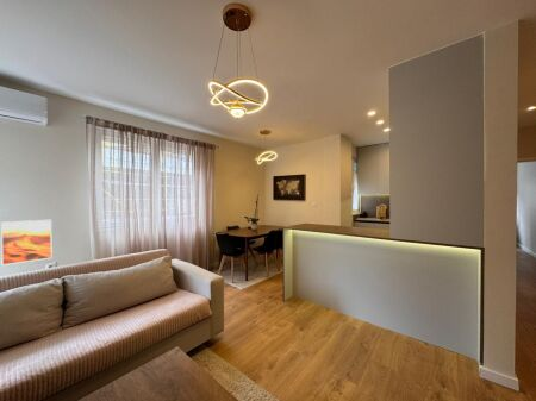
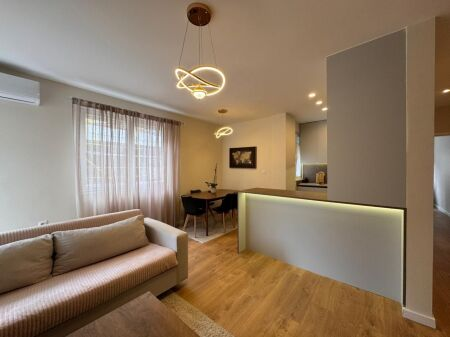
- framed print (27, 240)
